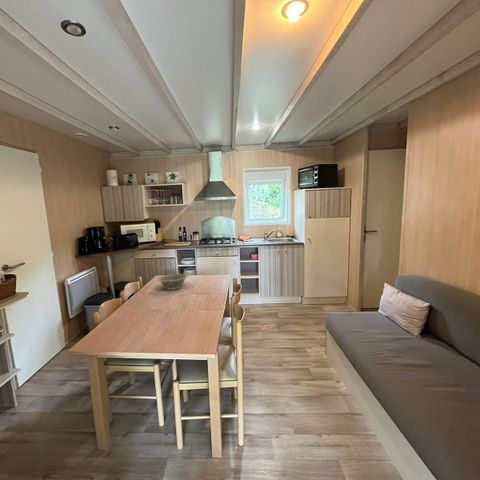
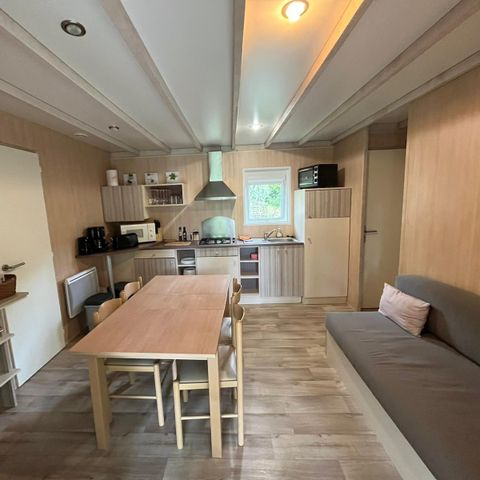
- decorative bowl (173, 282)
